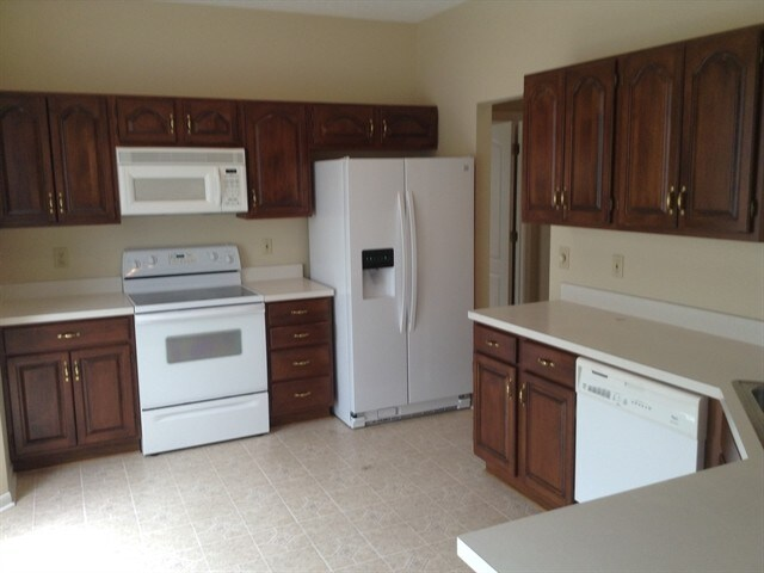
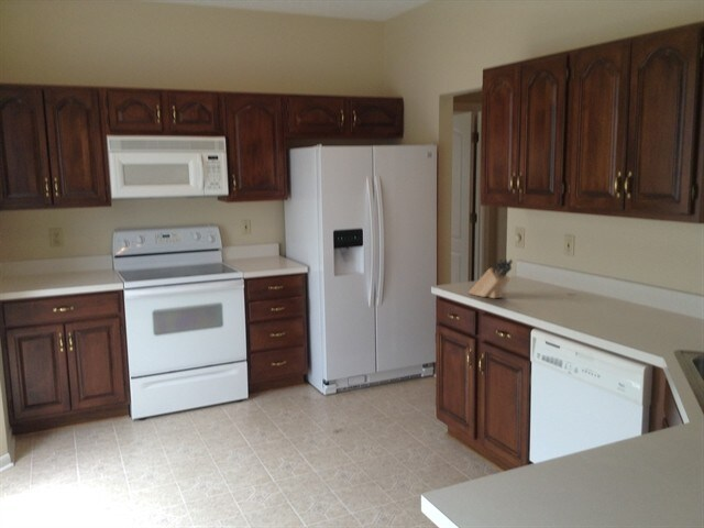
+ knife block (491, 276)
